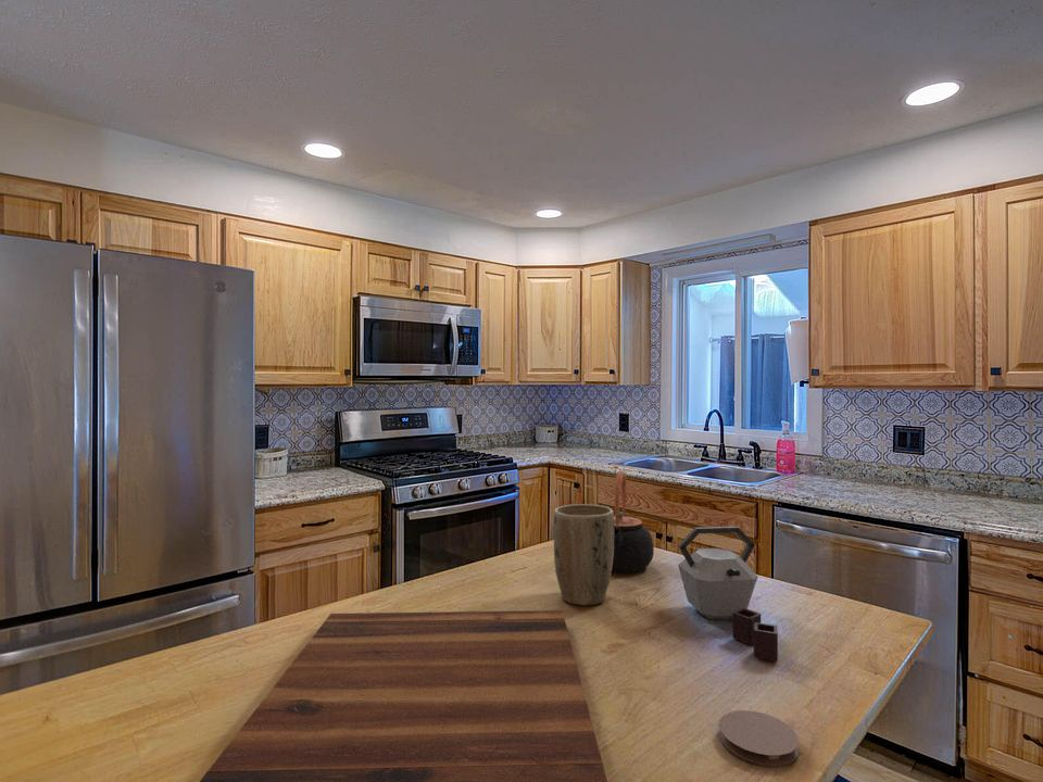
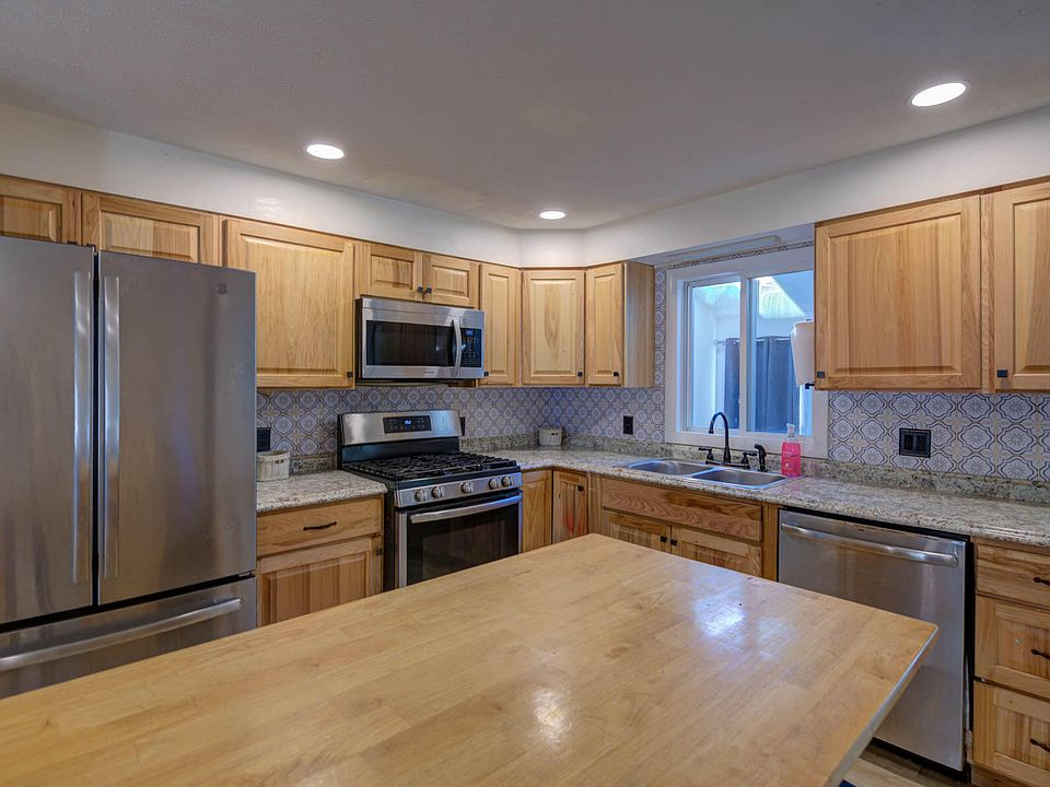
- kettle (733, 582)
- teapot (619, 519)
- cutting board (430, 685)
- coaster (757, 736)
- plant pot (583, 553)
